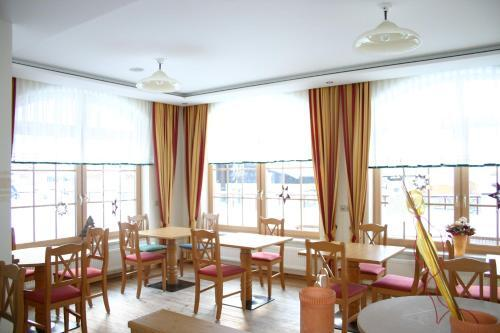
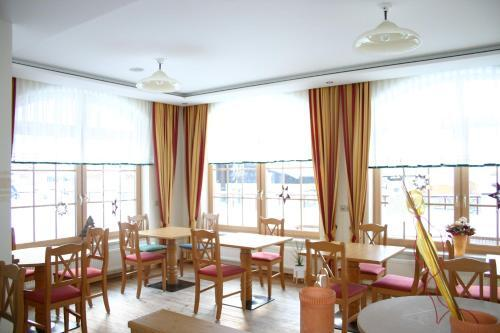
+ house plant (299, 259)
